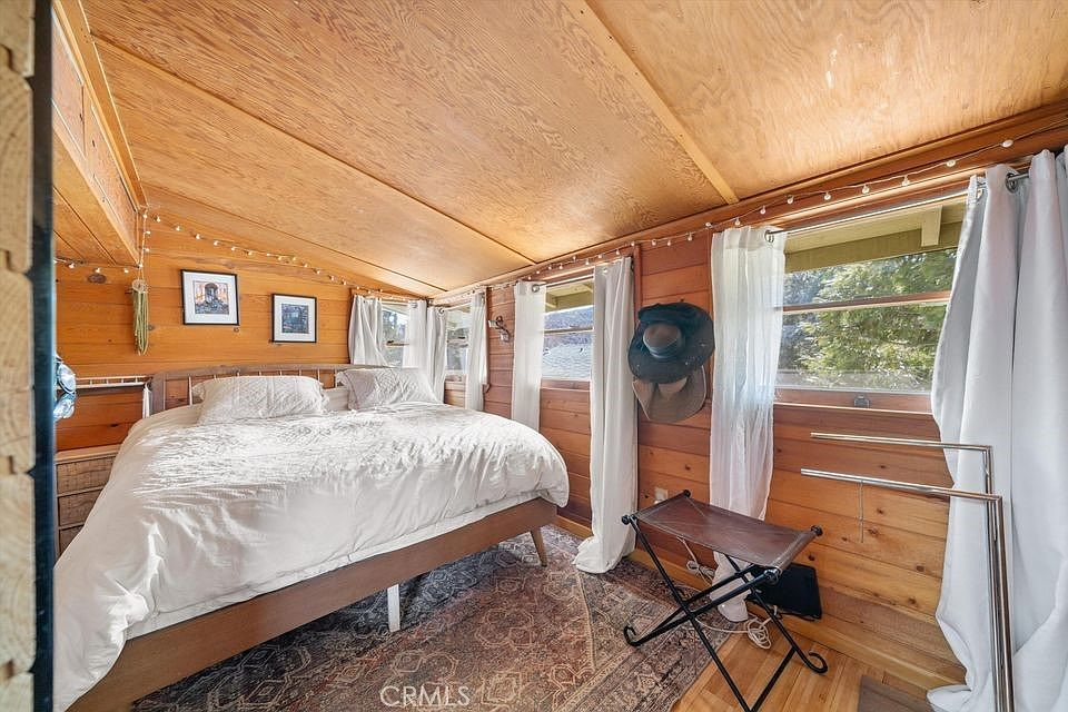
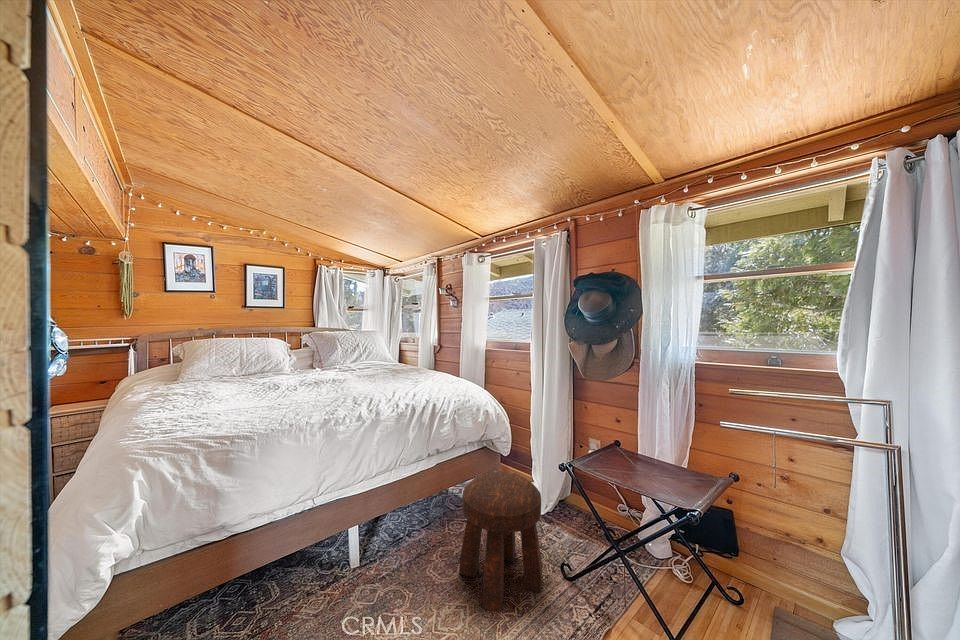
+ stool (501, 530)
